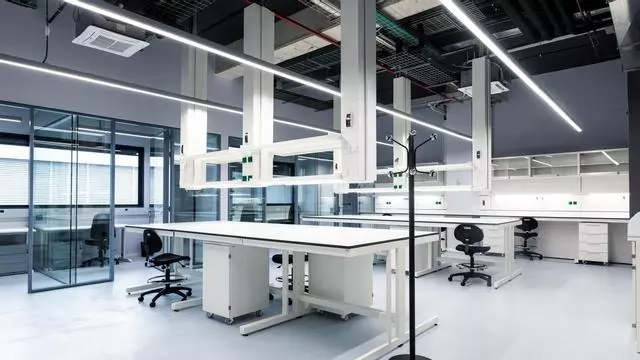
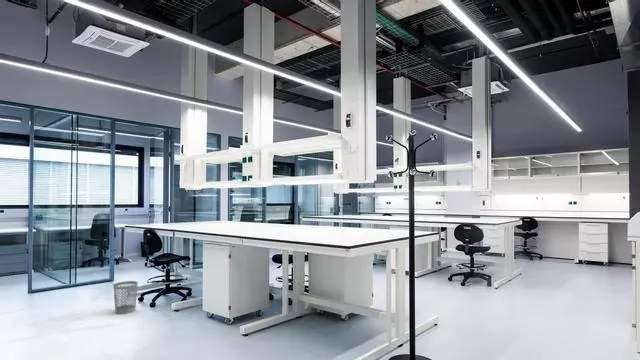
+ wastebasket (125, 297)
